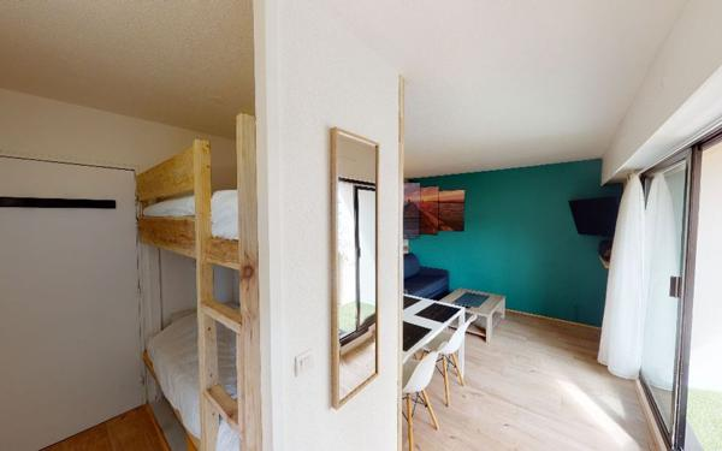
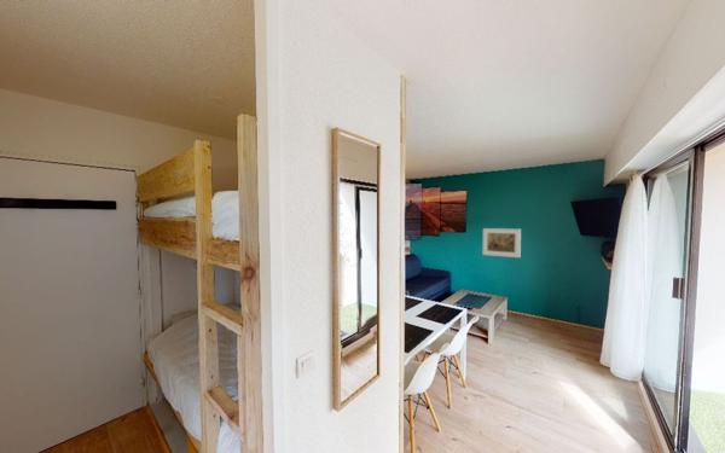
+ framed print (500, 242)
